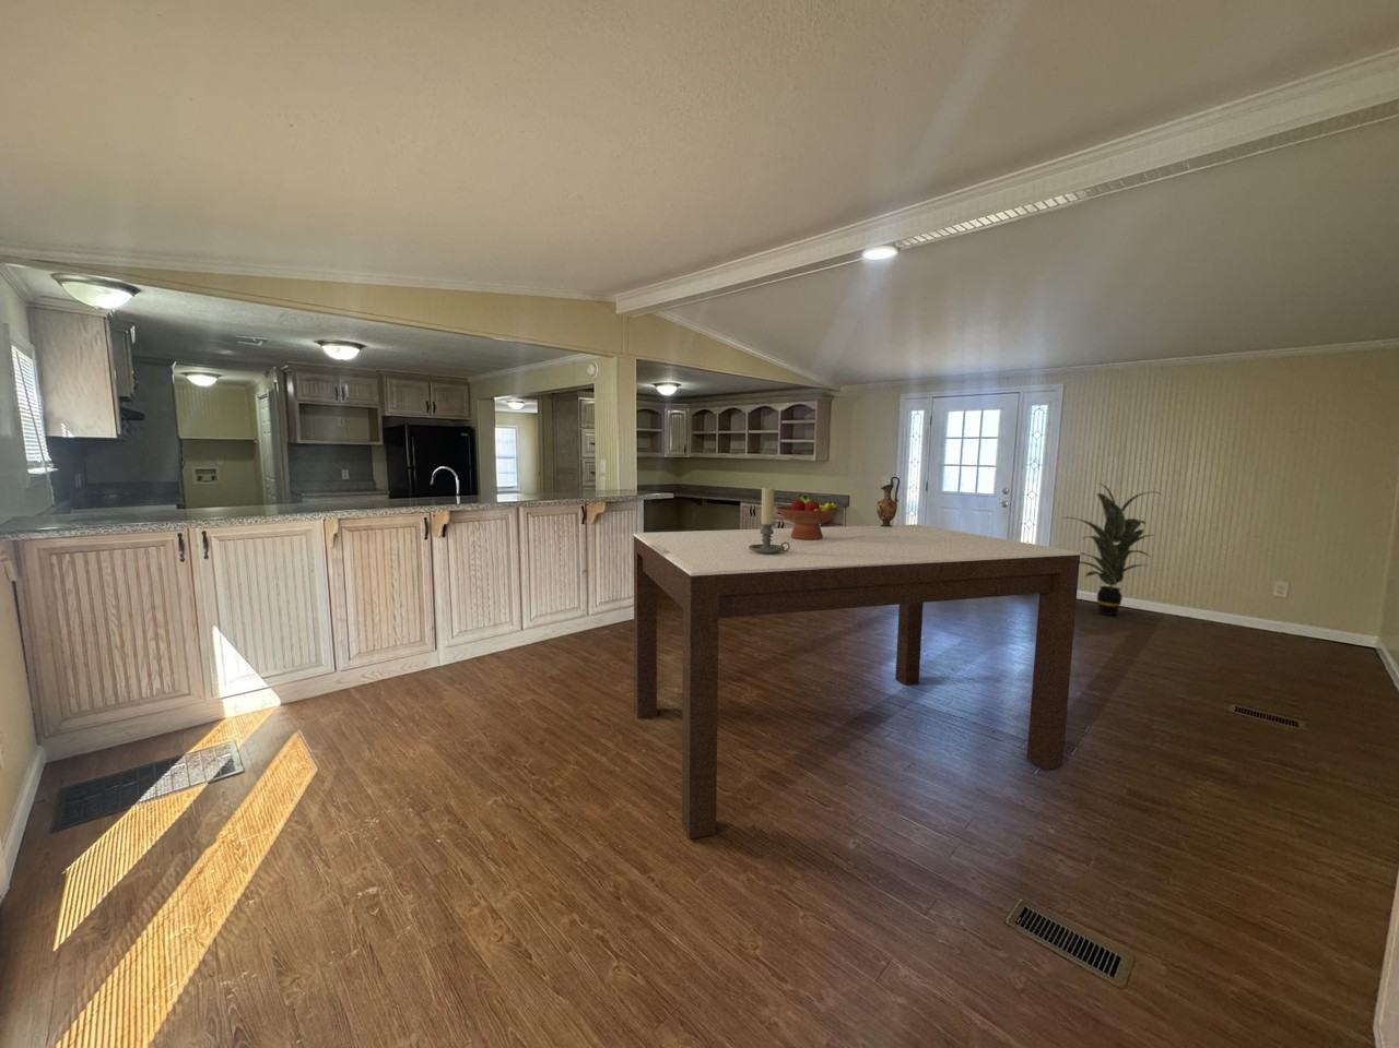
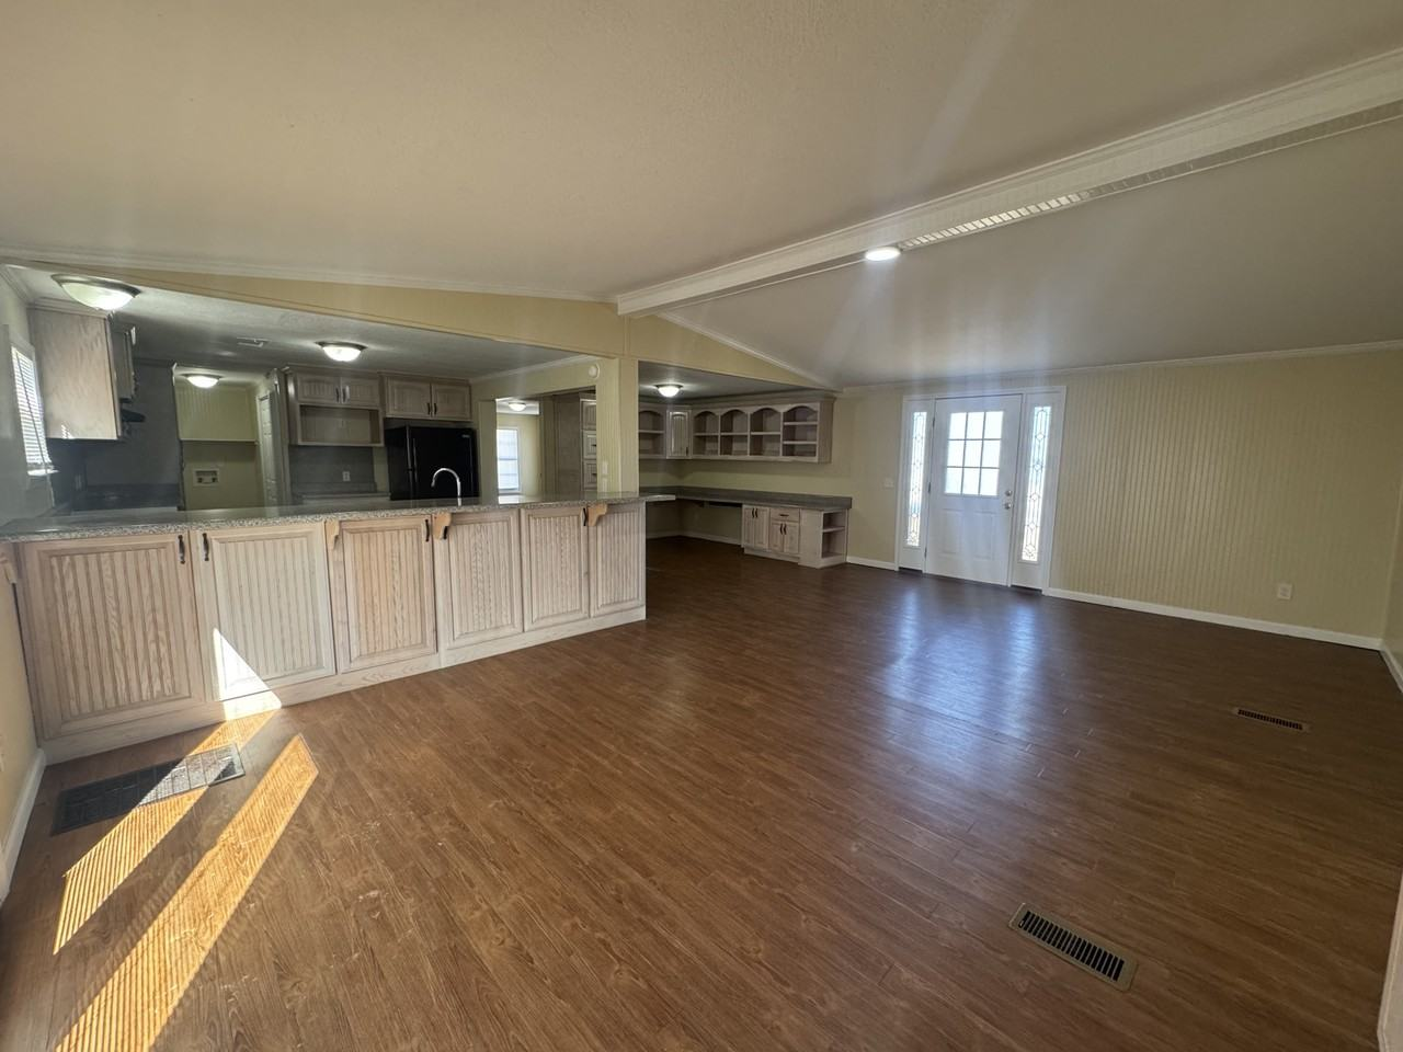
- indoor plant (1108, 548)
- vase (888, 501)
- dining table (829, 609)
- candle holder (770, 518)
- fruit bowl (806, 516)
